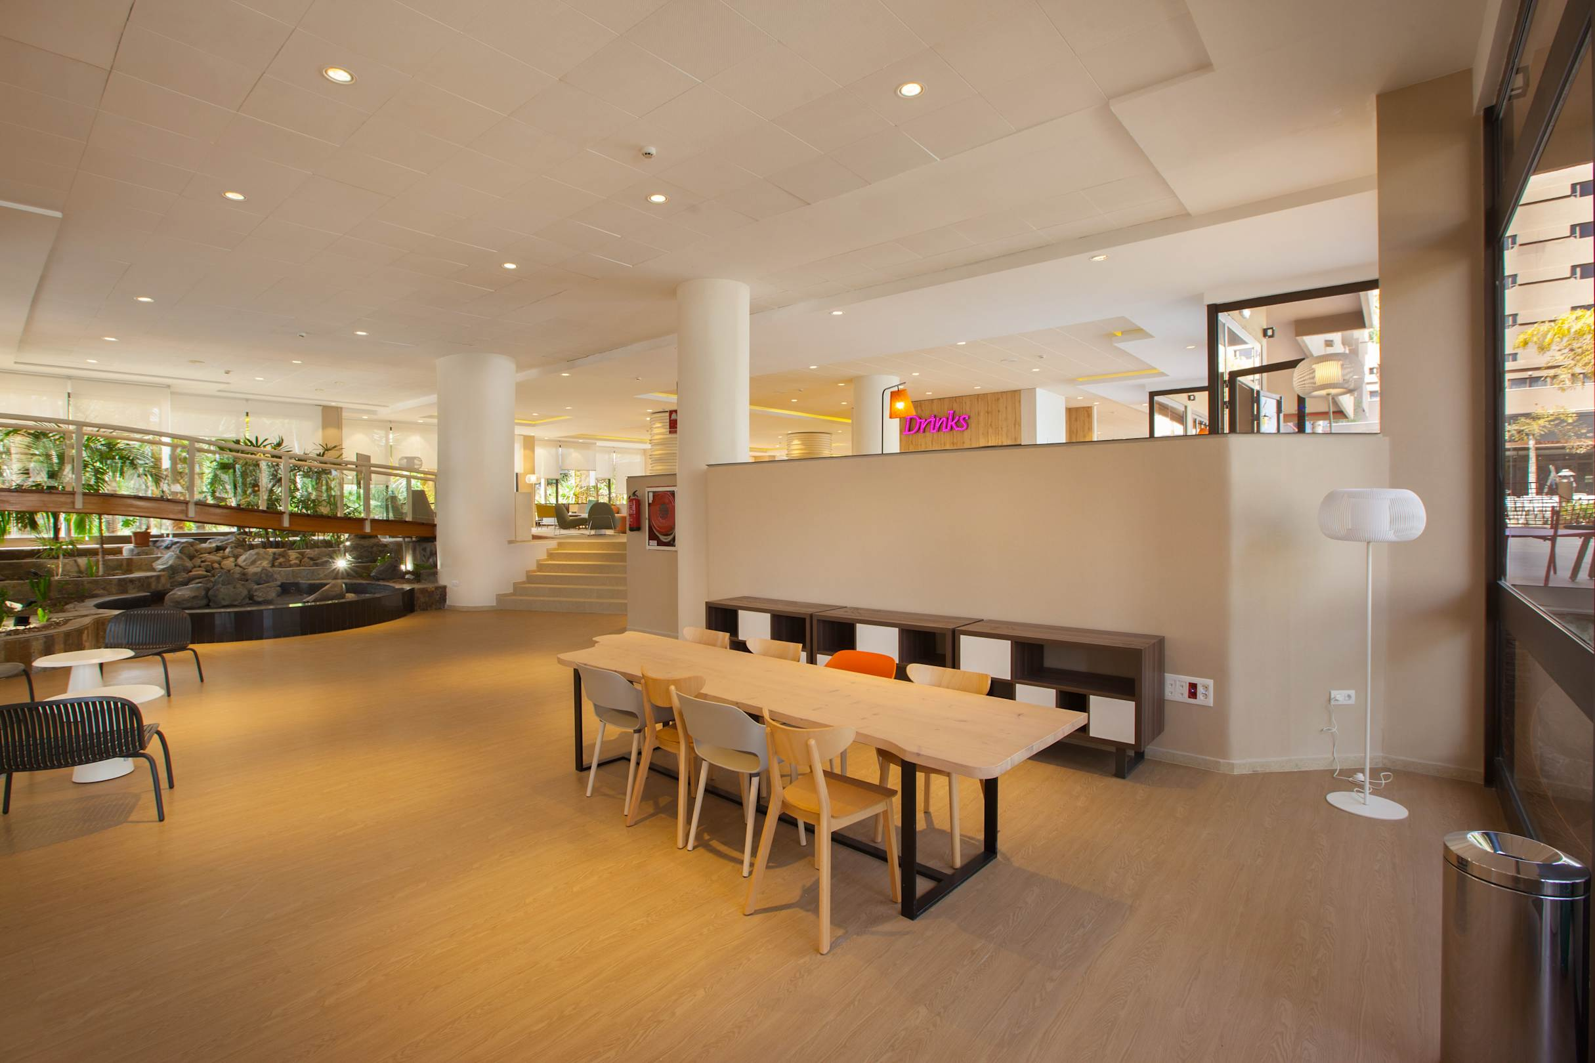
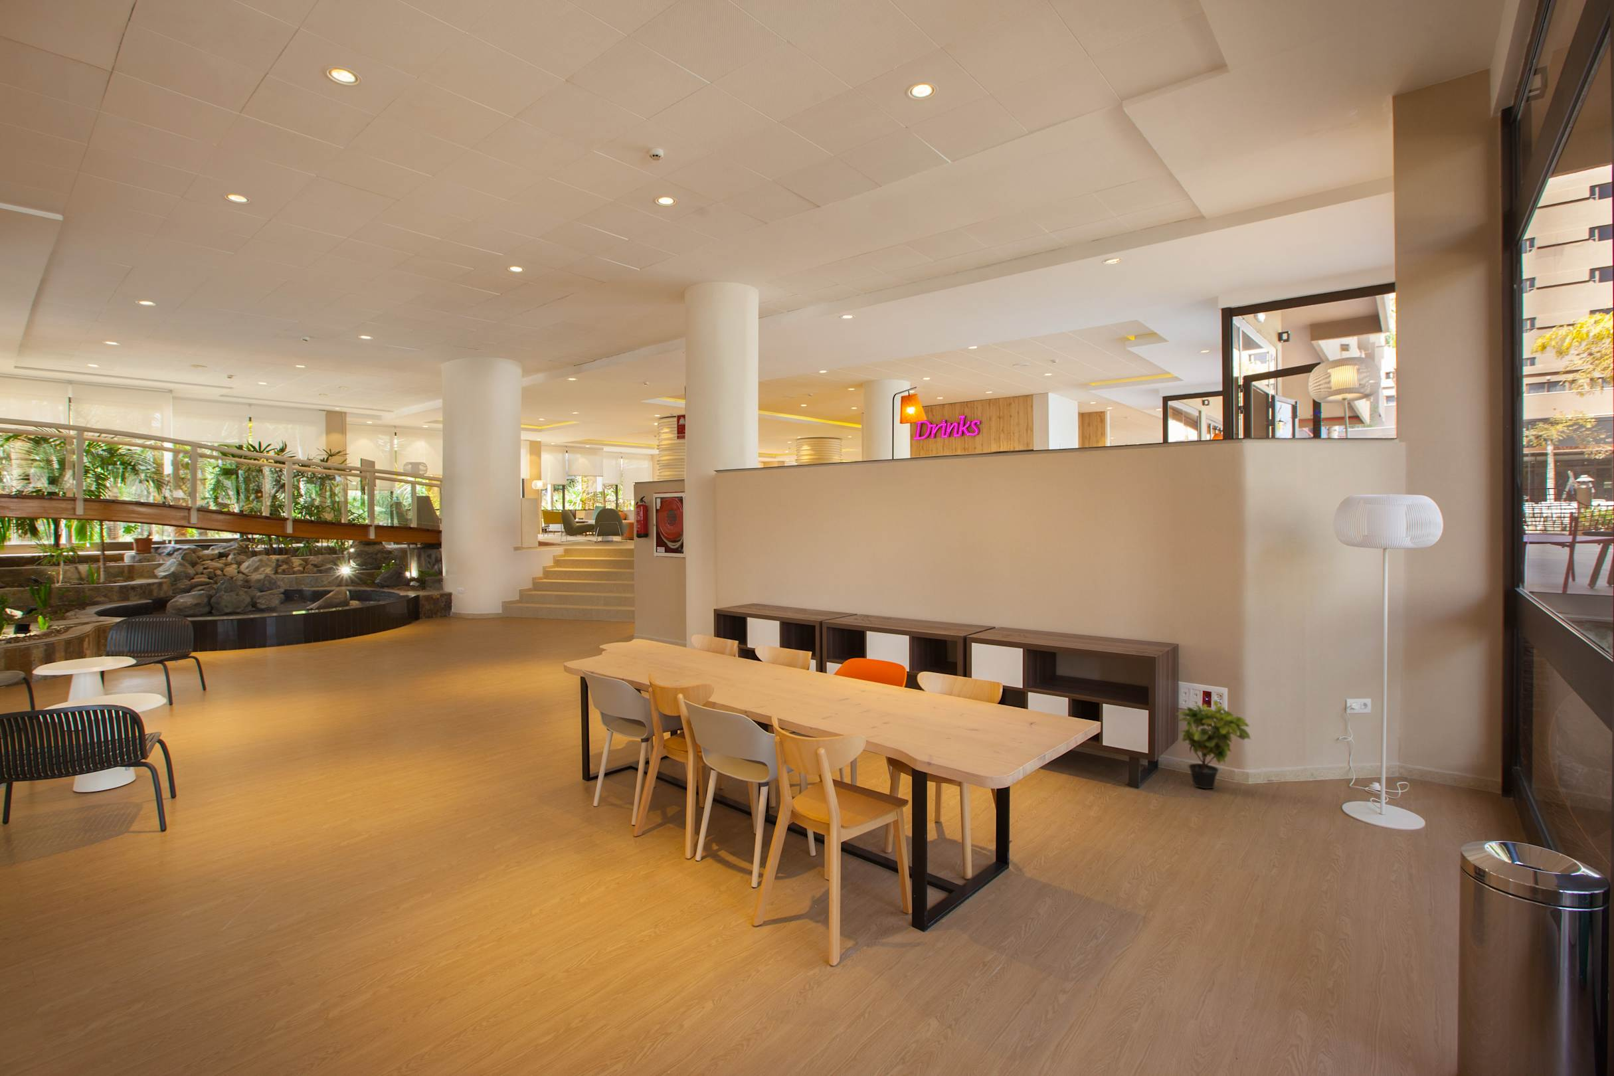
+ potted plant (1209, 743)
